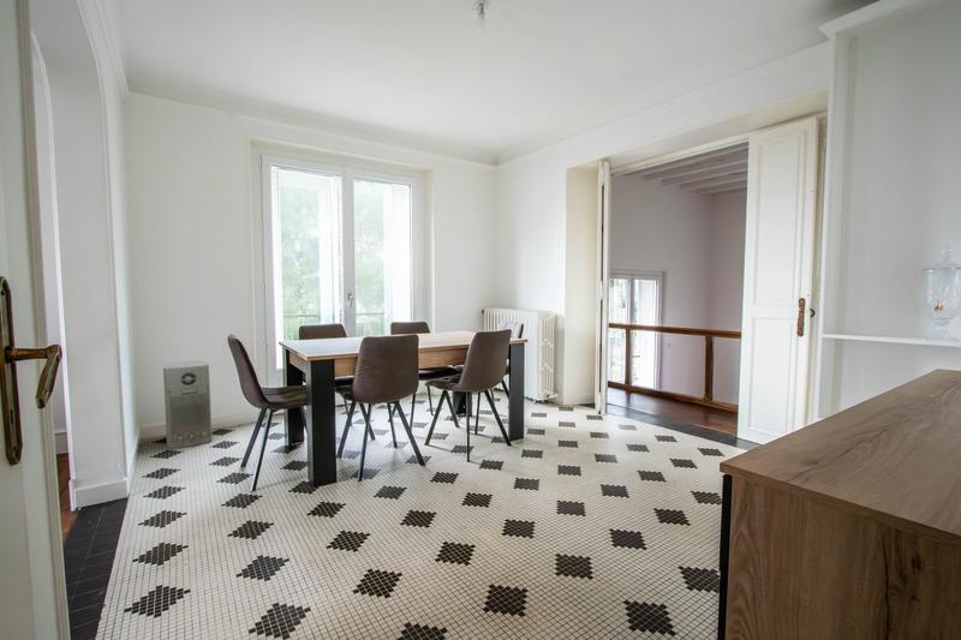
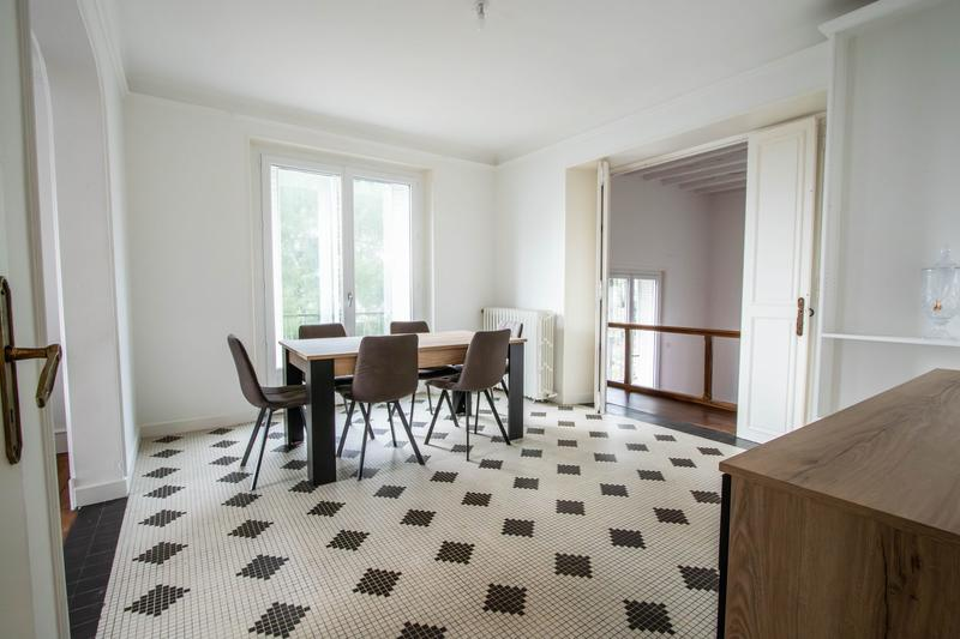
- air purifier (187, 401)
